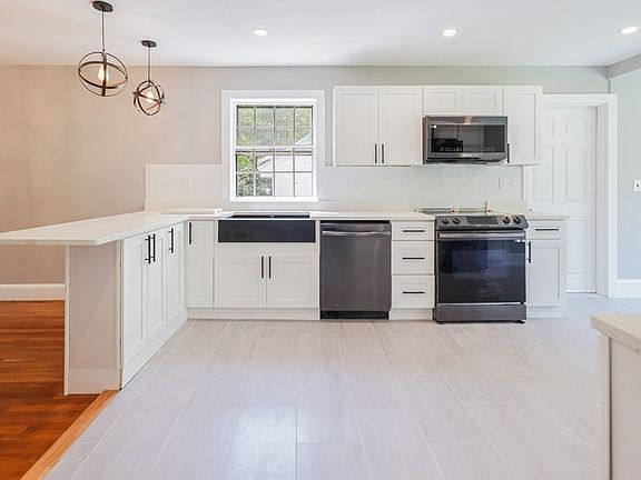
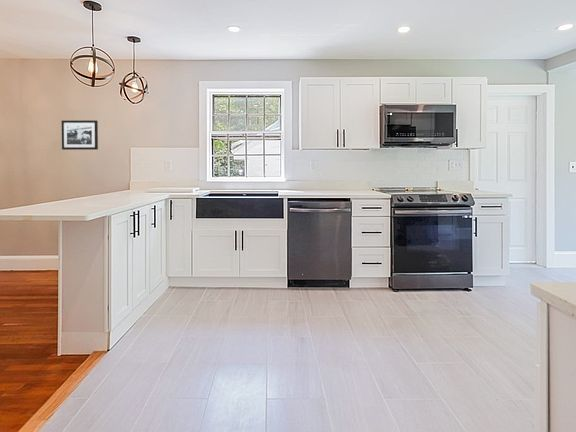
+ picture frame (79, 135)
